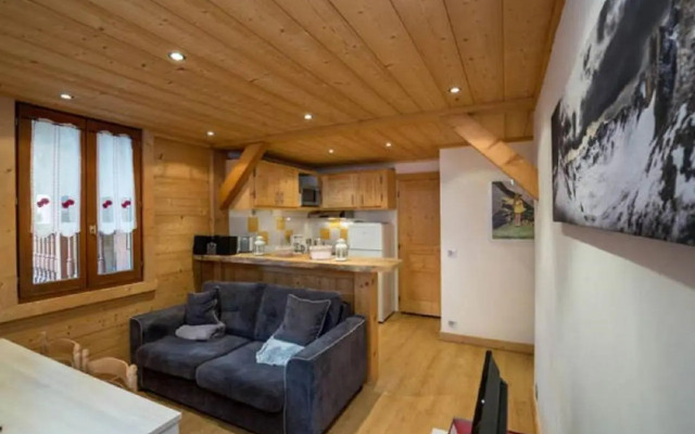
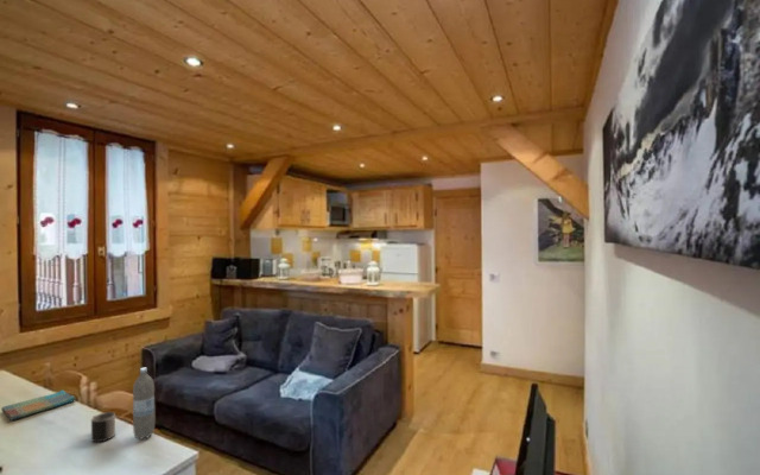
+ dish towel (39, 404)
+ water bottle (144, 403)
+ mug (101, 425)
